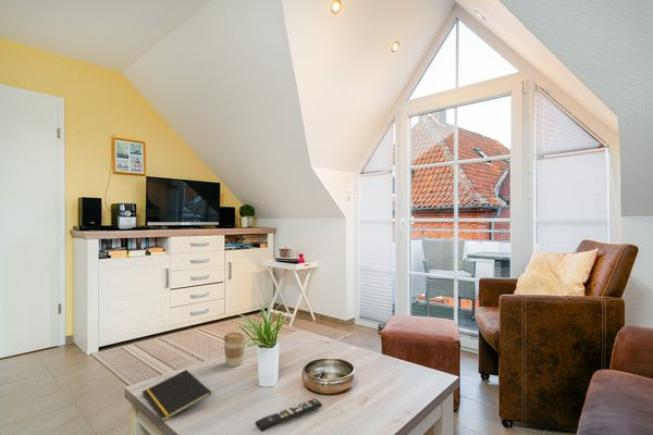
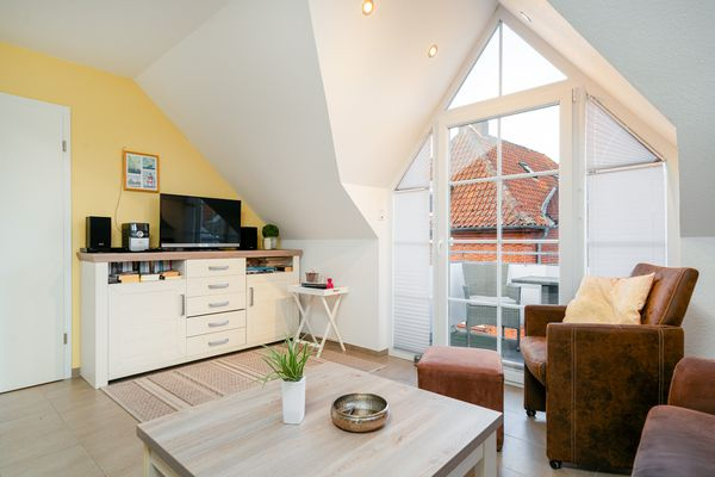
- coffee cup (234, 348)
- remote control (289, 413)
- notepad (175, 393)
